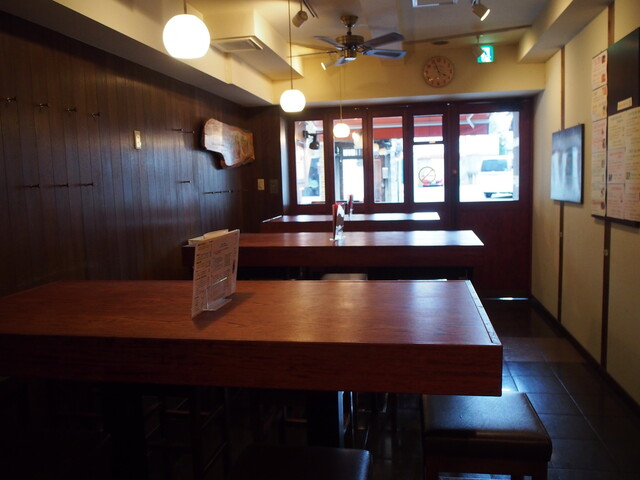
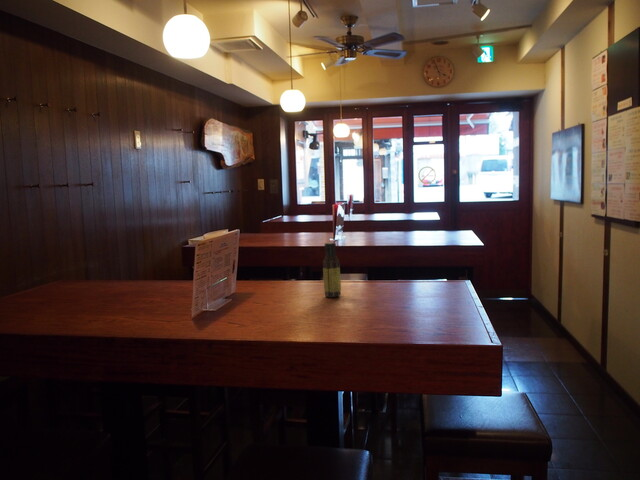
+ sauce bottle (331, 269)
